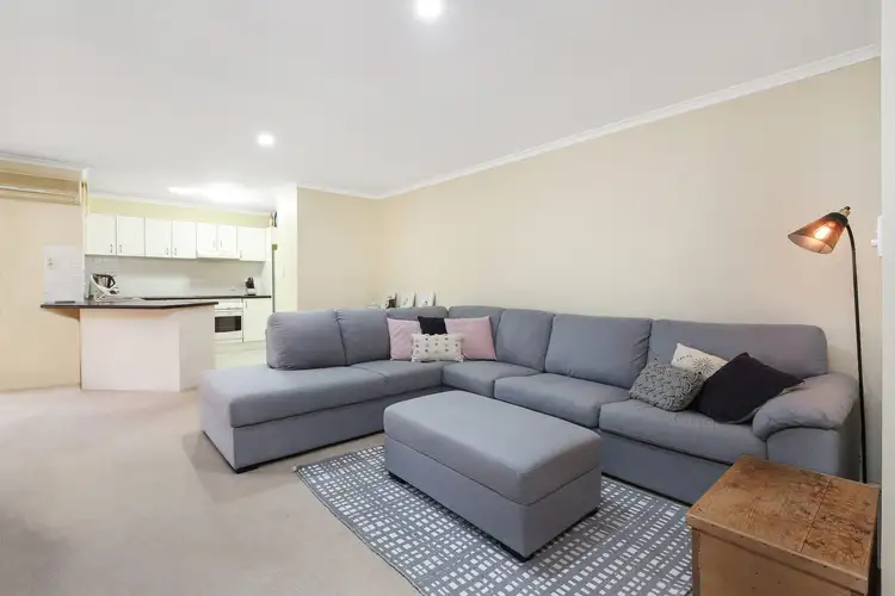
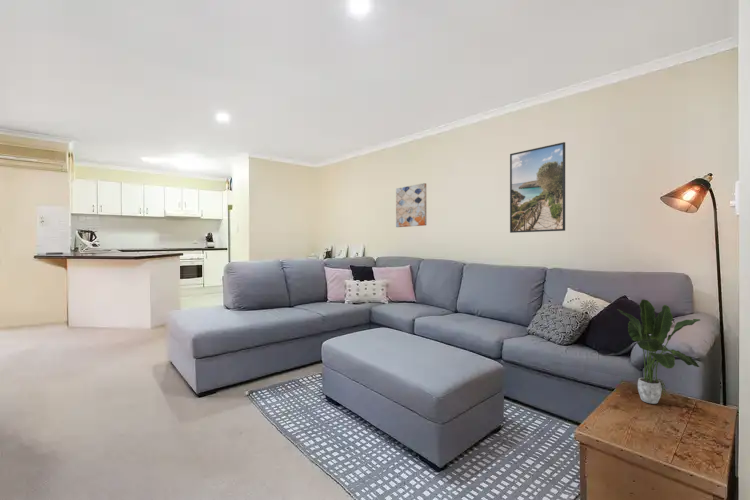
+ wall art (410, 206)
+ potted plant (657, 353)
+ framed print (536, 190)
